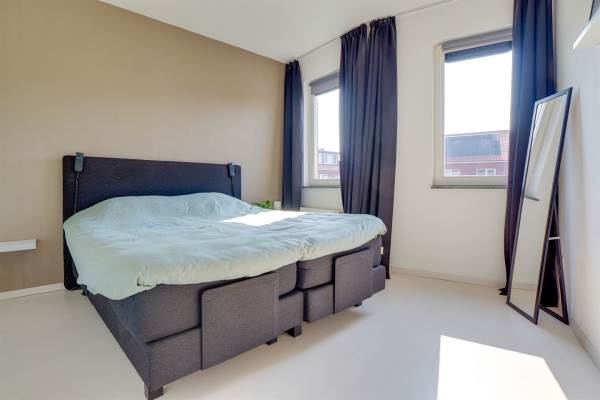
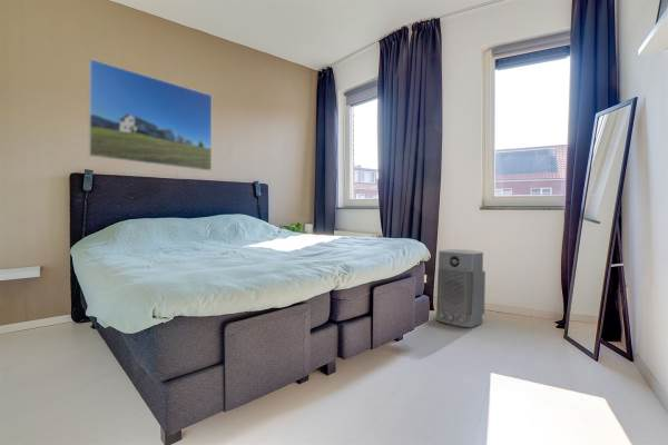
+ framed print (157, 121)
+ air purifier (461, 285)
